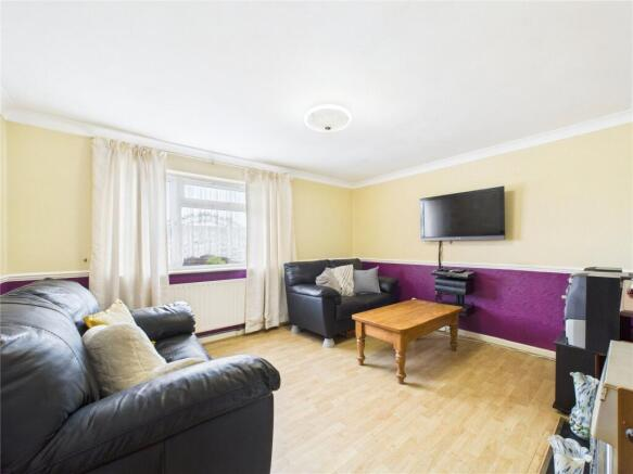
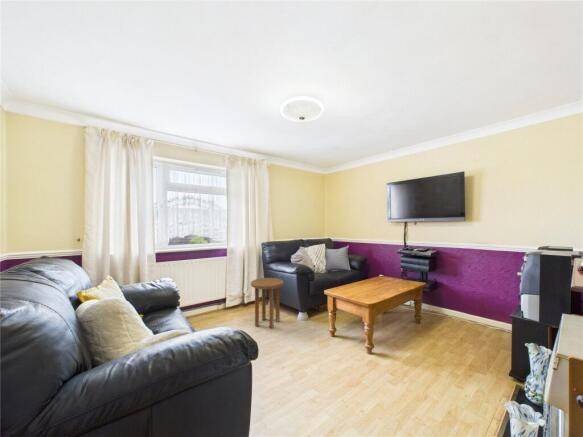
+ side table (265, 302)
